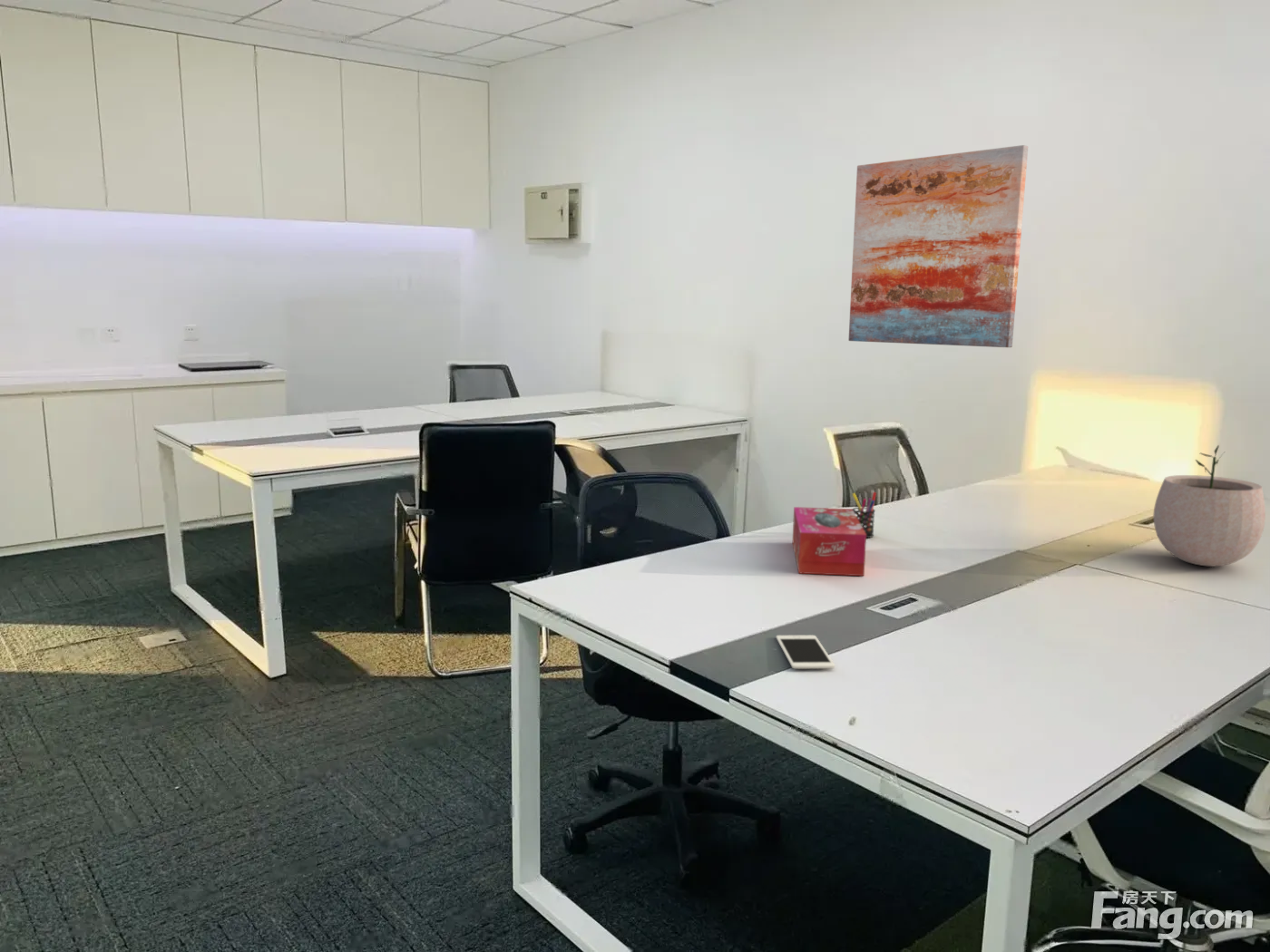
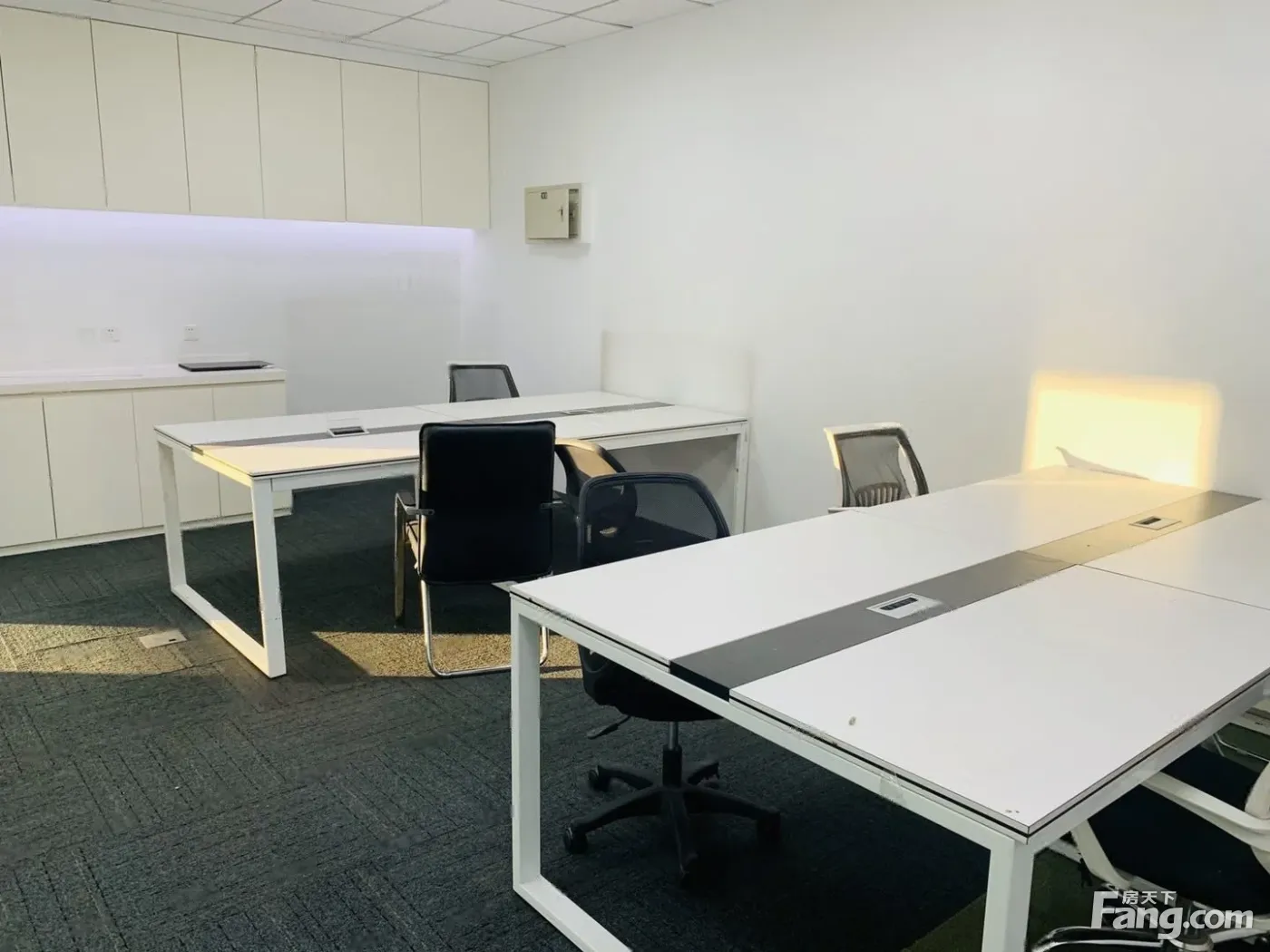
- cell phone (804, 651)
- plant pot (1209, 505)
- wall art (930, 251)
- pen holder (865, 512)
- tissue box (826, 539)
